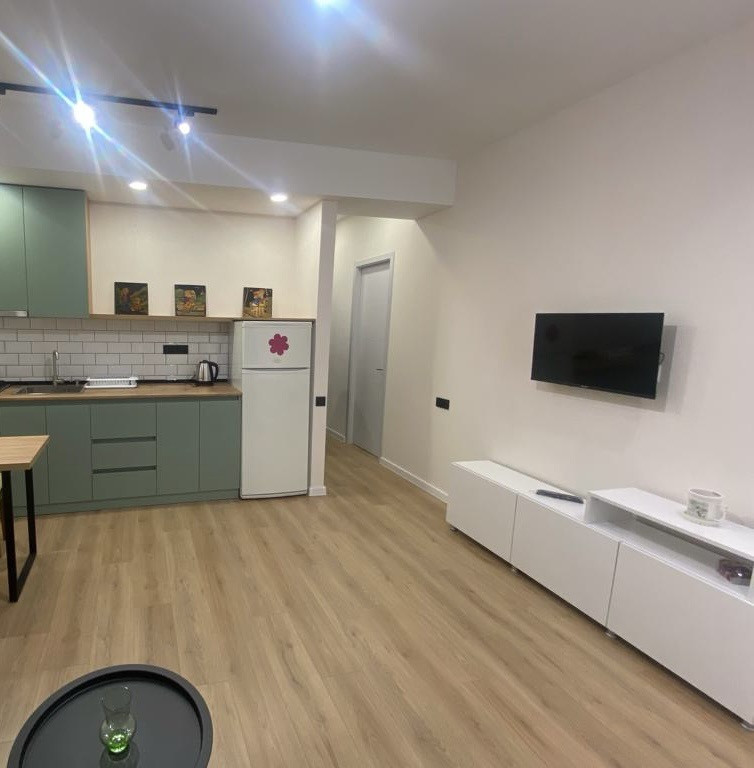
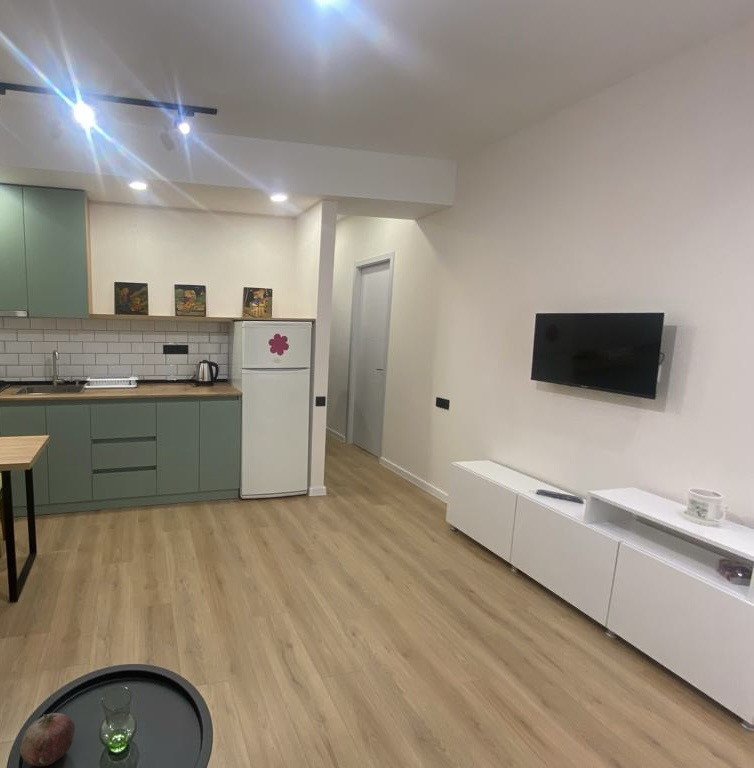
+ fruit (48, 737)
